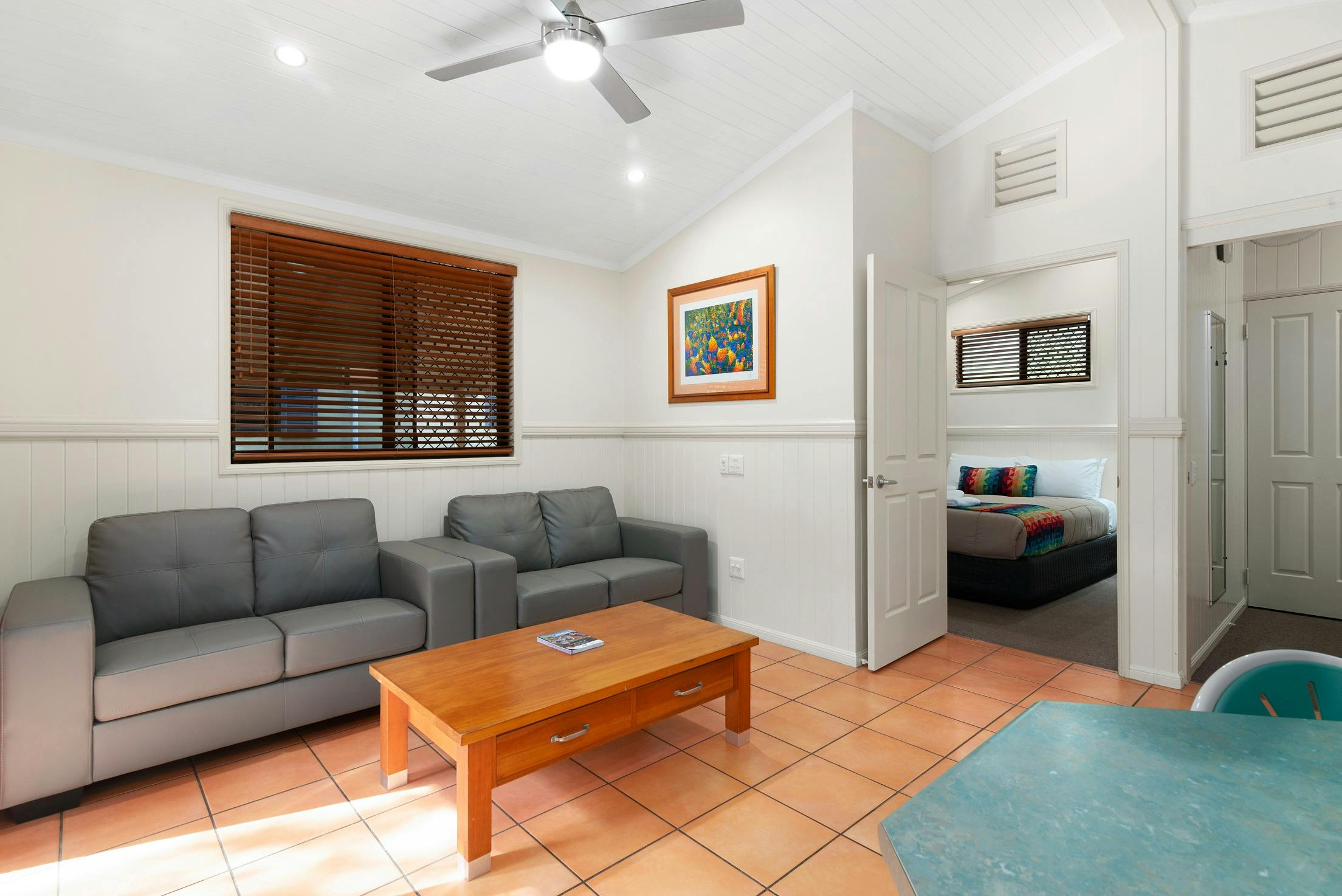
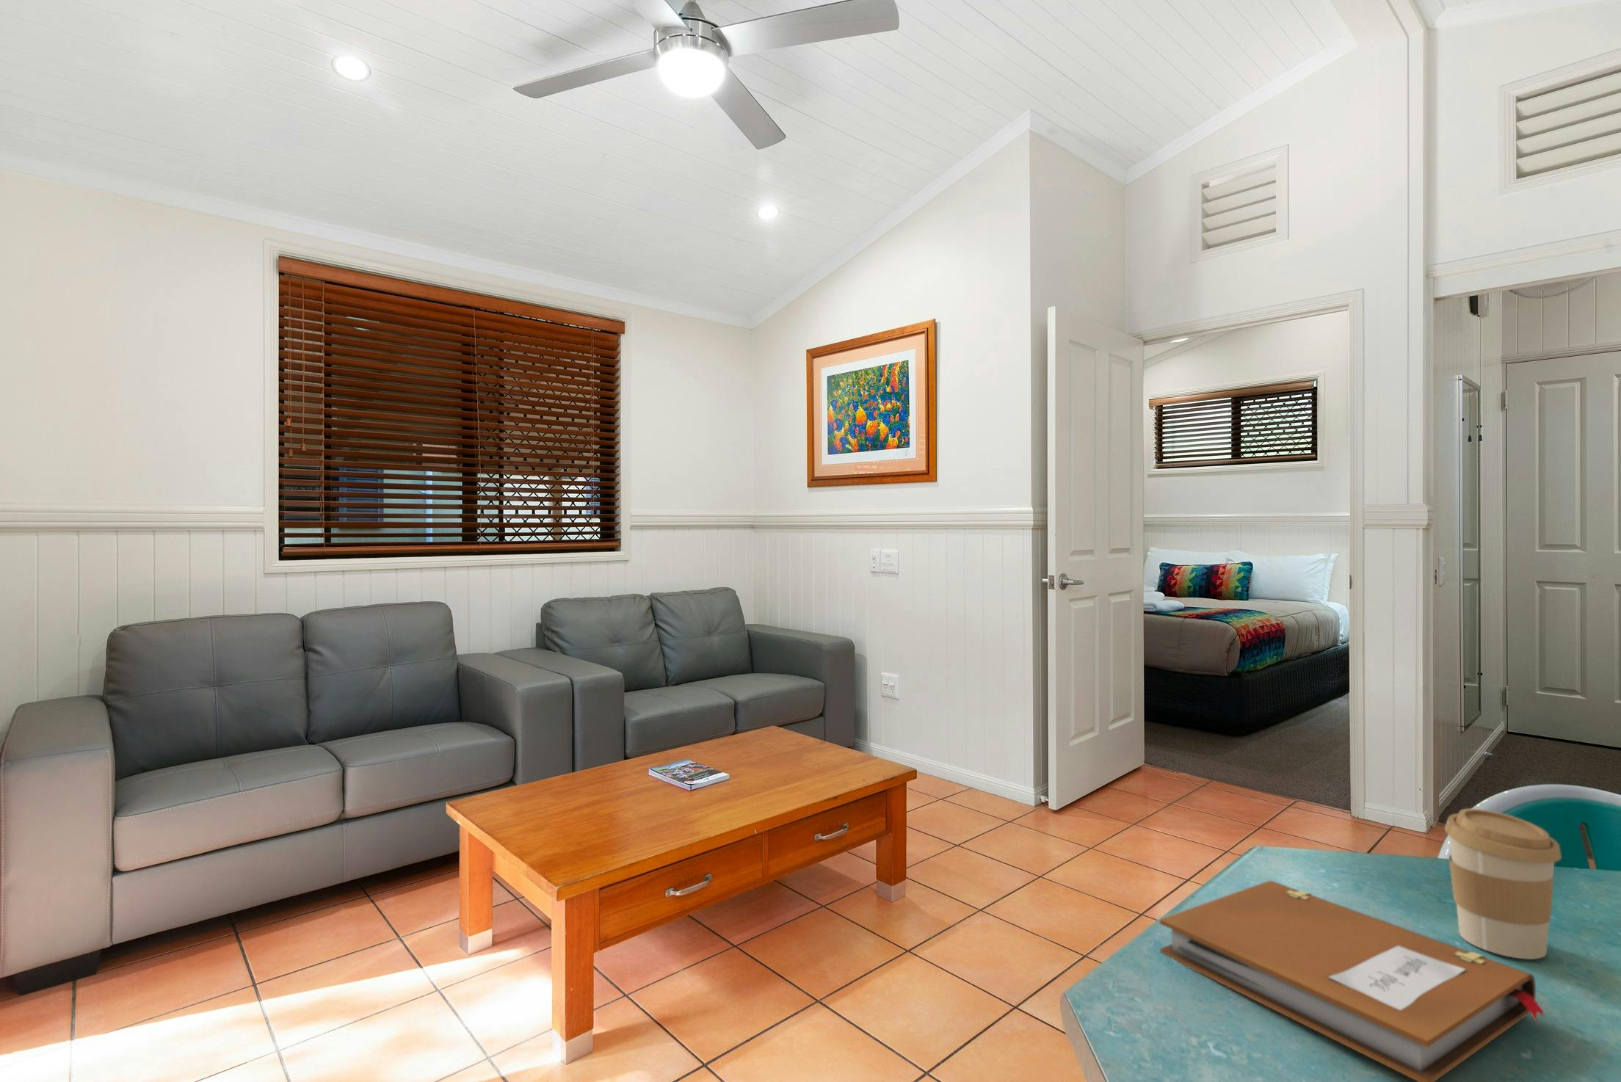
+ notebook (1343, 964)
+ coffee cup (1500, 880)
